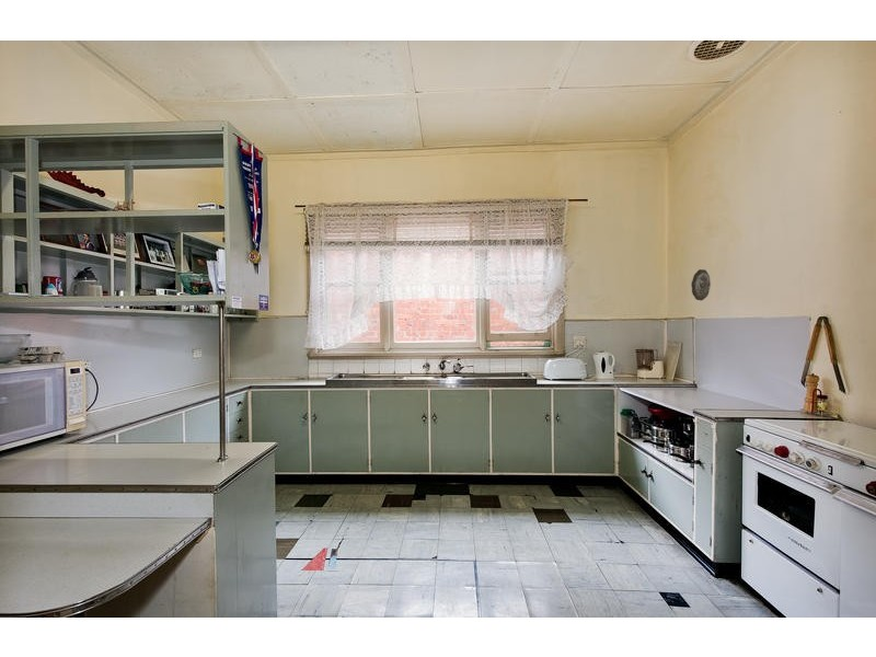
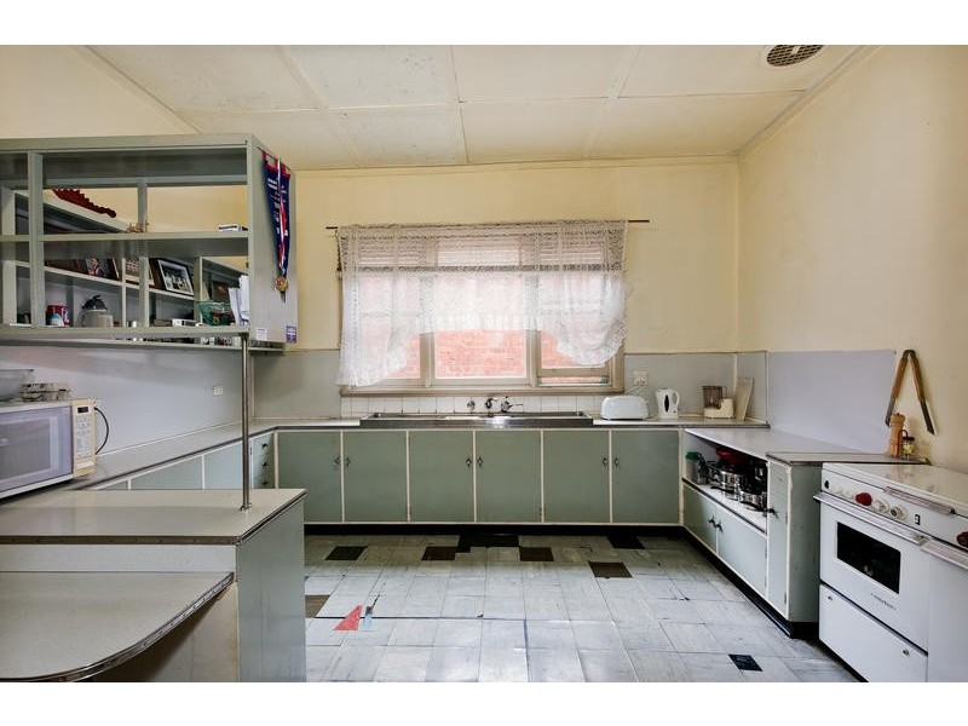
- decorative plate (702, 285)
